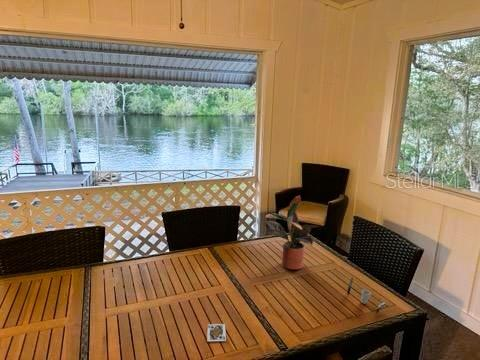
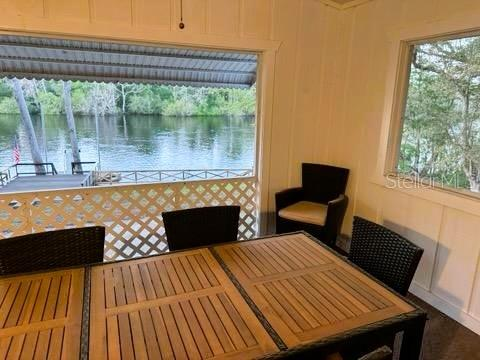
- potted plant (288, 234)
- card (216, 332)
- cup (364, 292)
